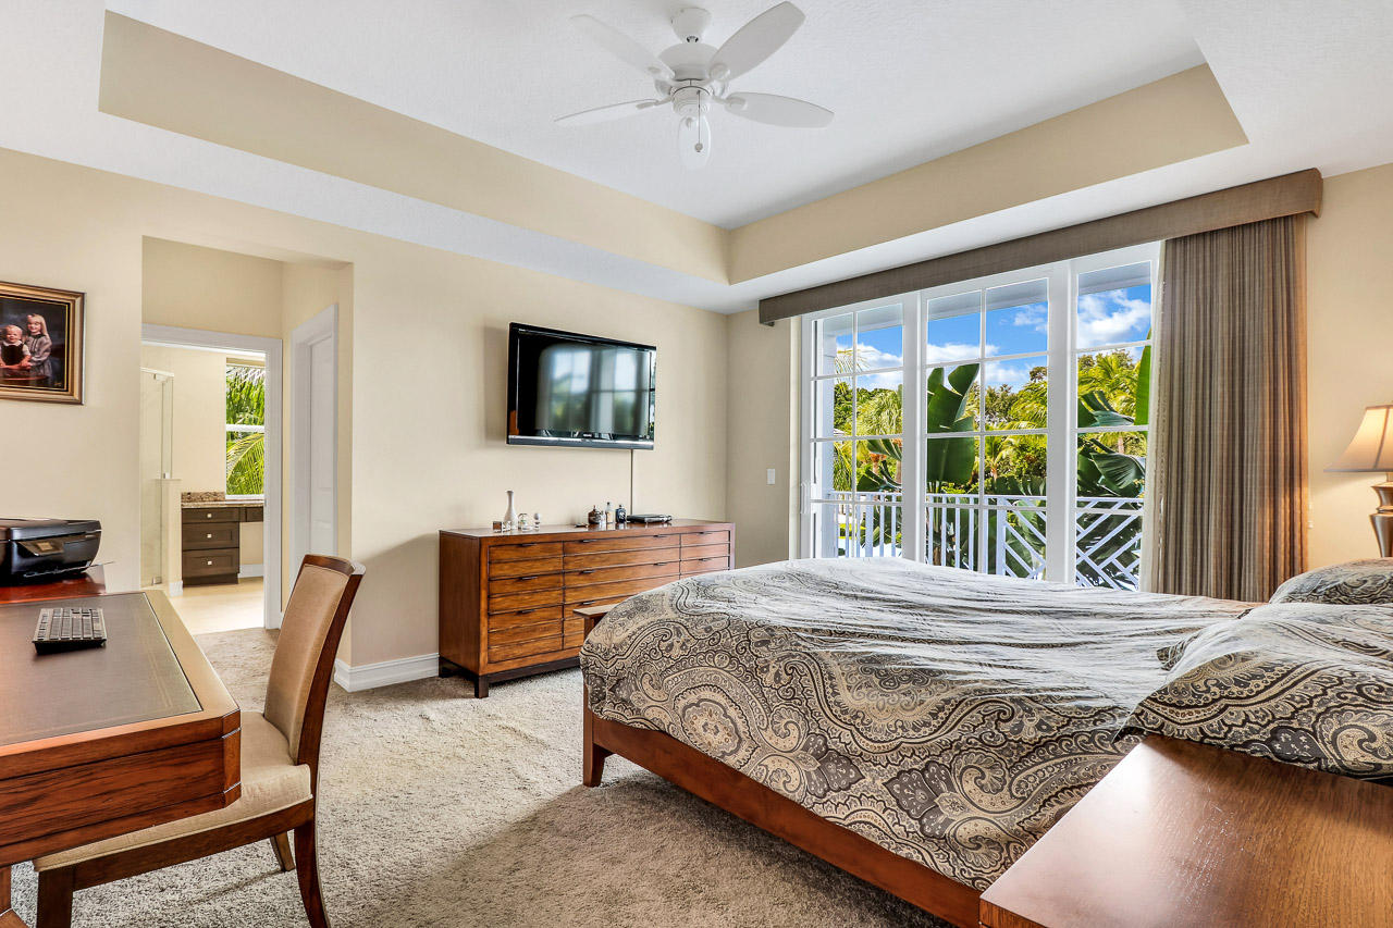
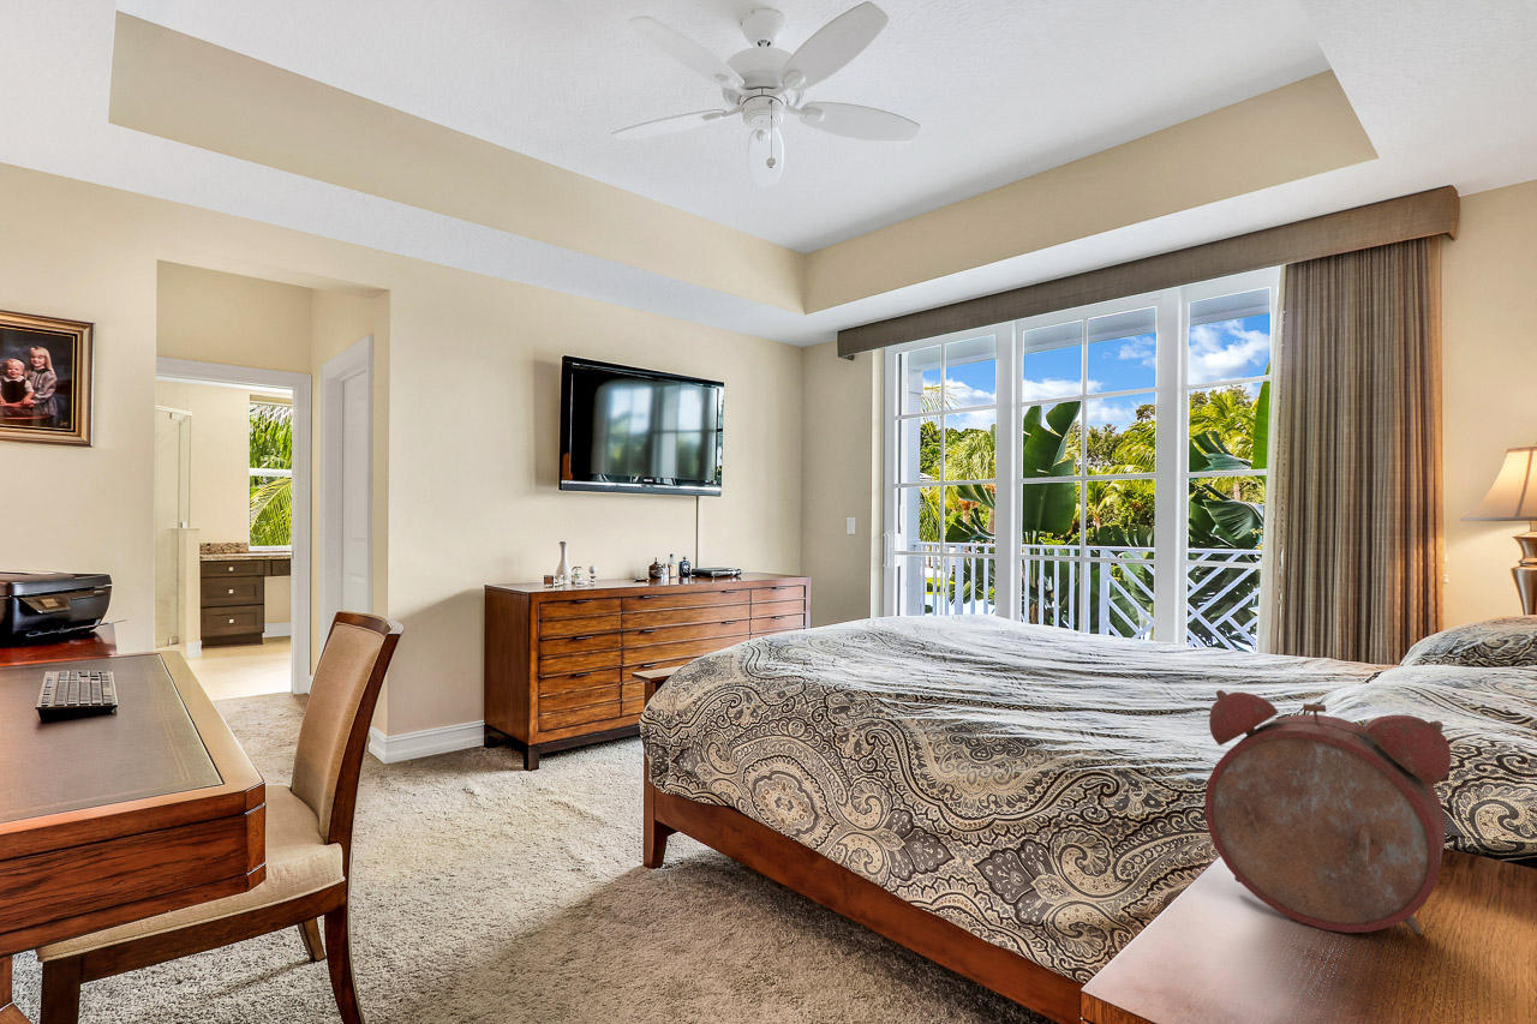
+ alarm clock (1317, 809)
